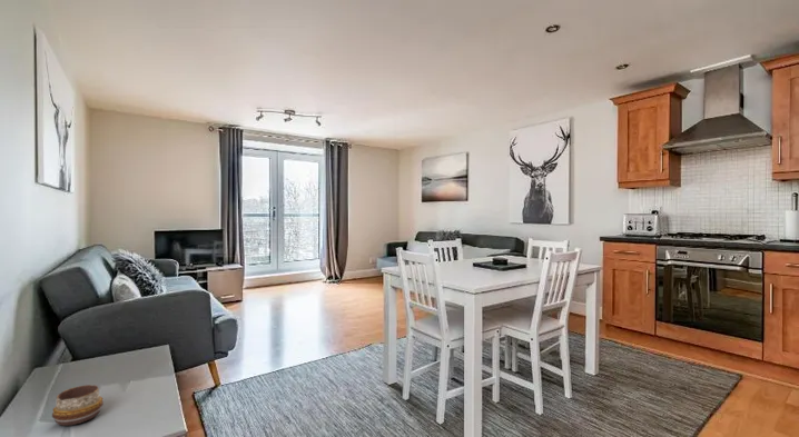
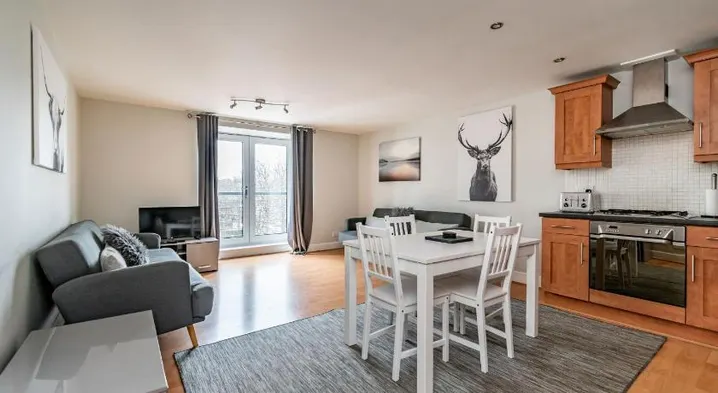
- decorative bowl (78, 405)
